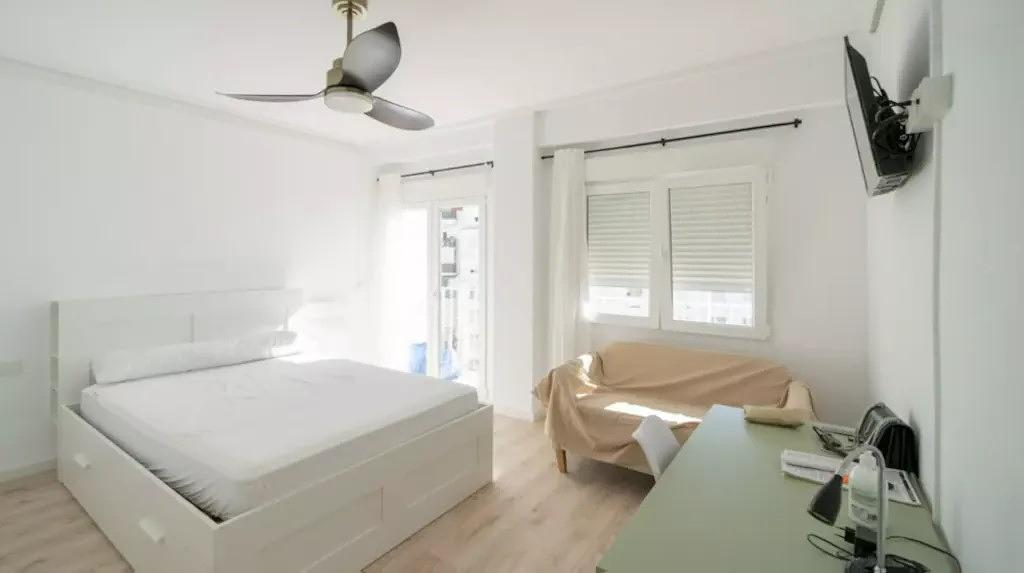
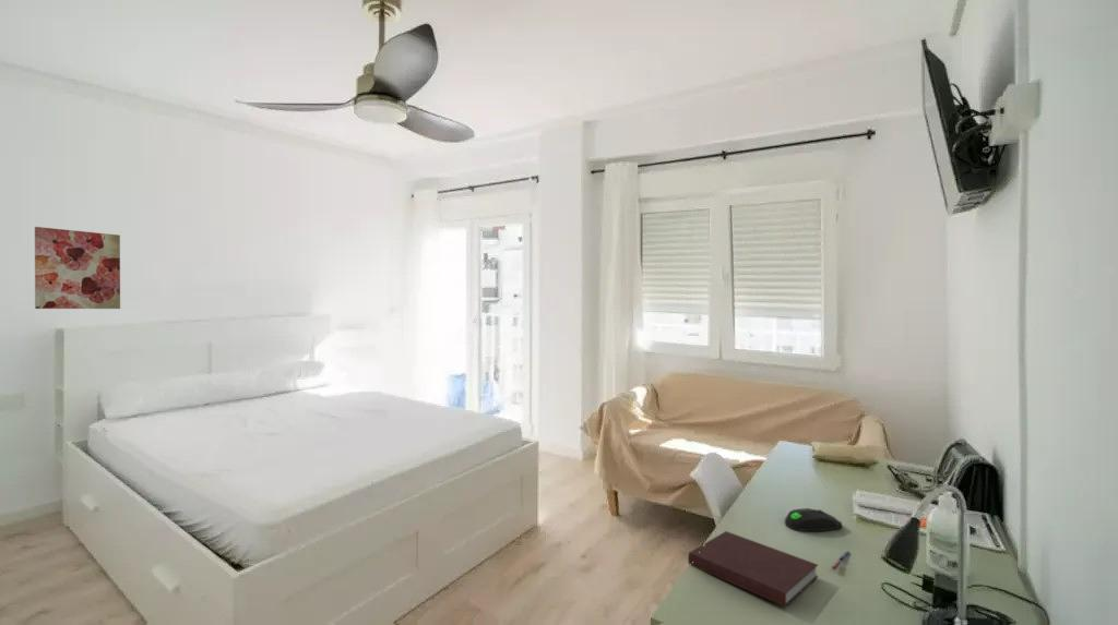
+ computer mouse (809, 516)
+ notebook (751, 564)
+ pen (841, 558)
+ wall art (79, 269)
